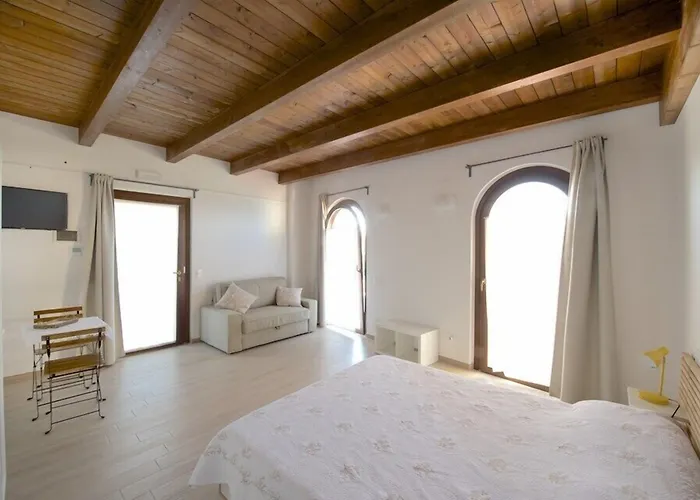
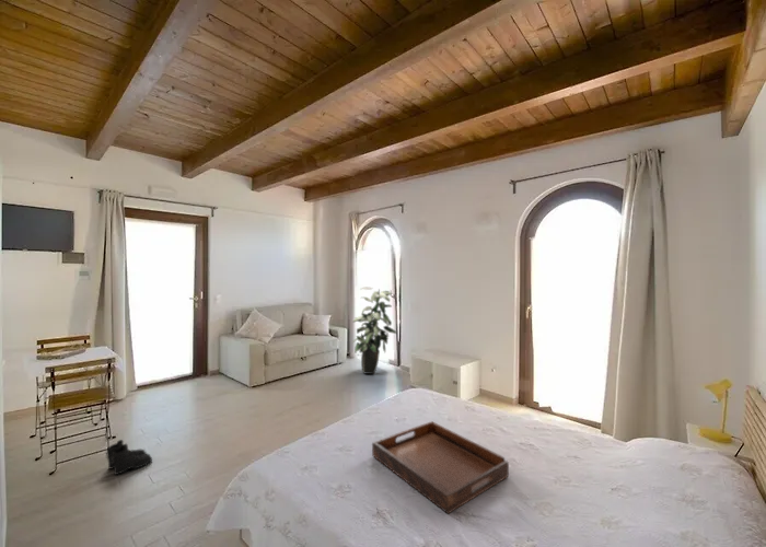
+ indoor plant (371, 329)
+ boots (129, 452)
+ serving tray (438, 457)
